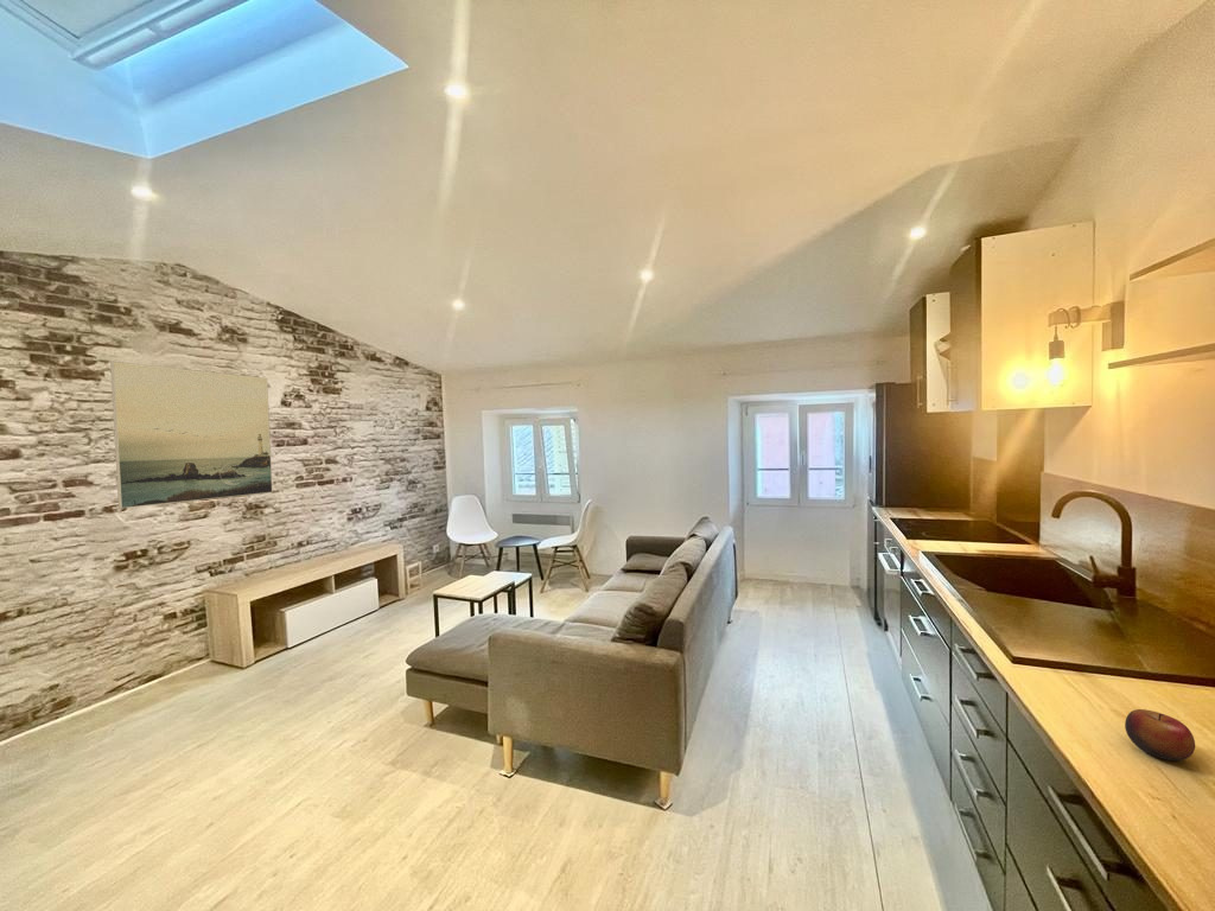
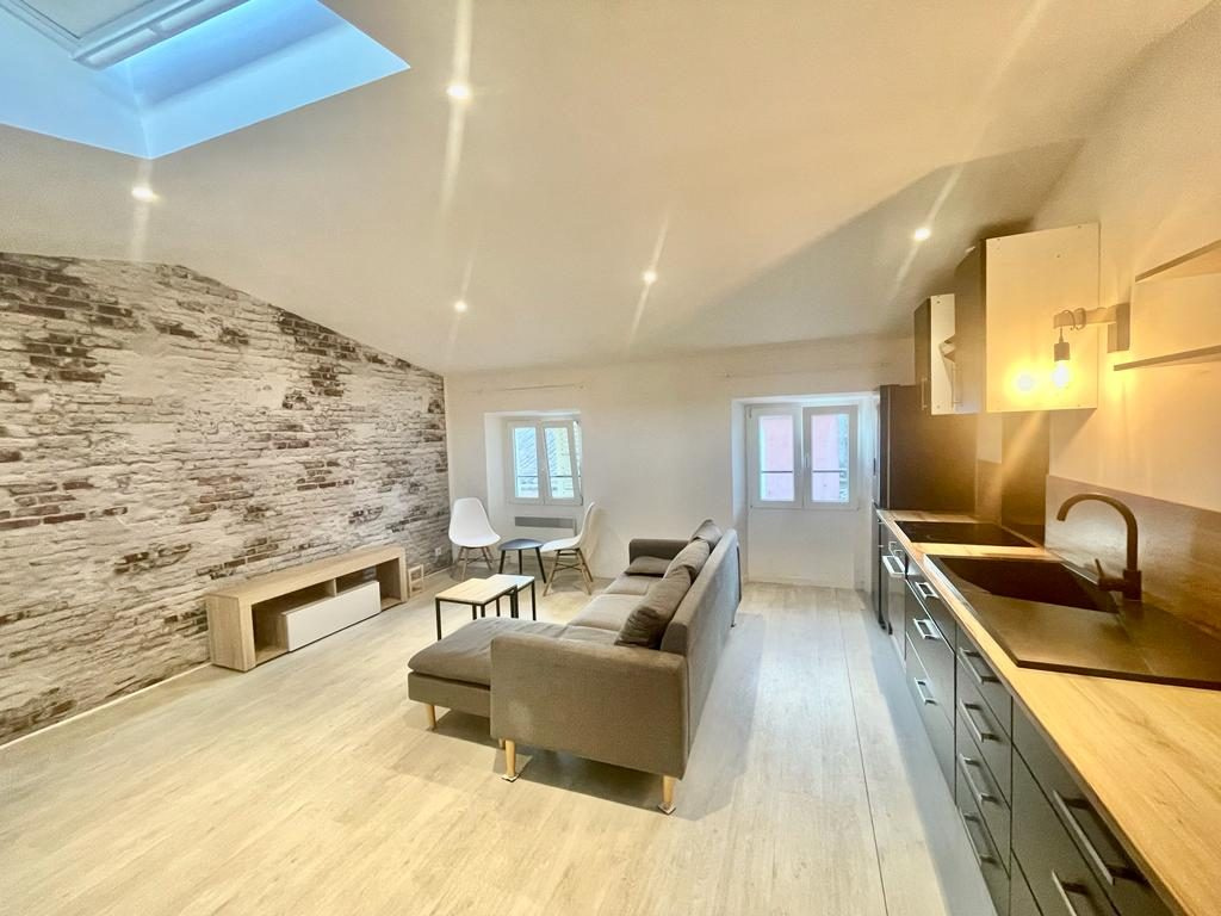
- apple (1158, 732)
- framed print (202, 435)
